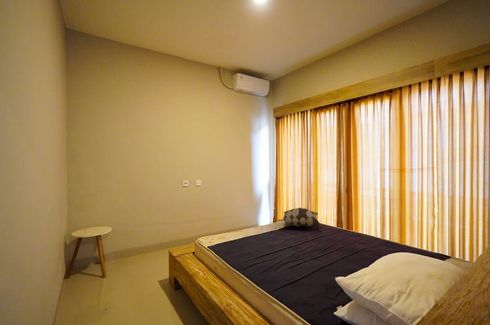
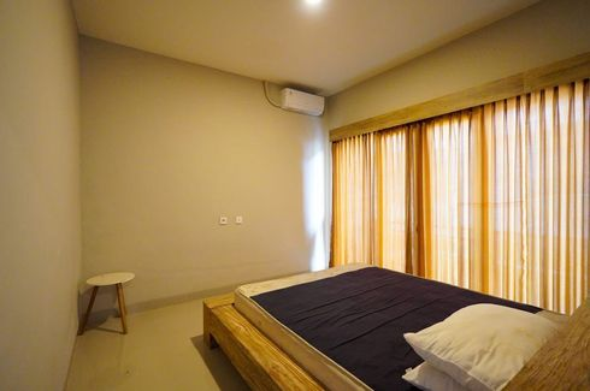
- decorative pillow (299, 217)
